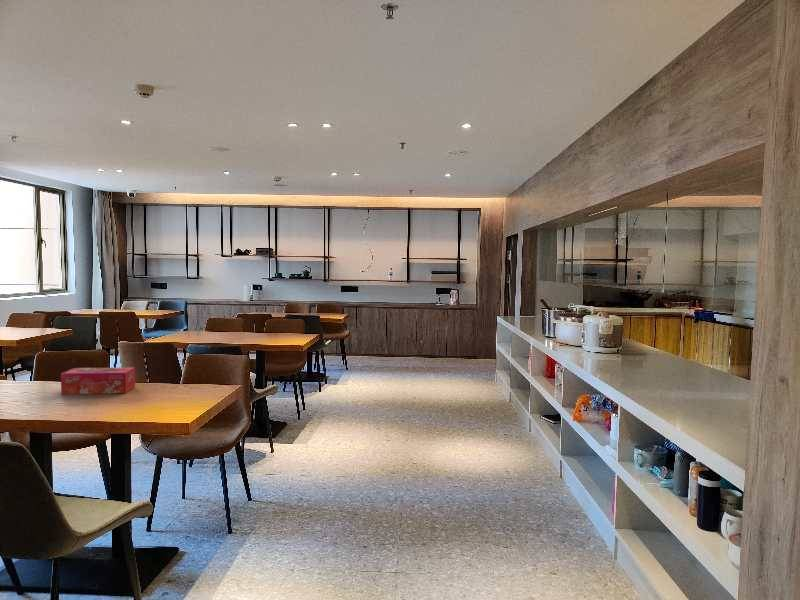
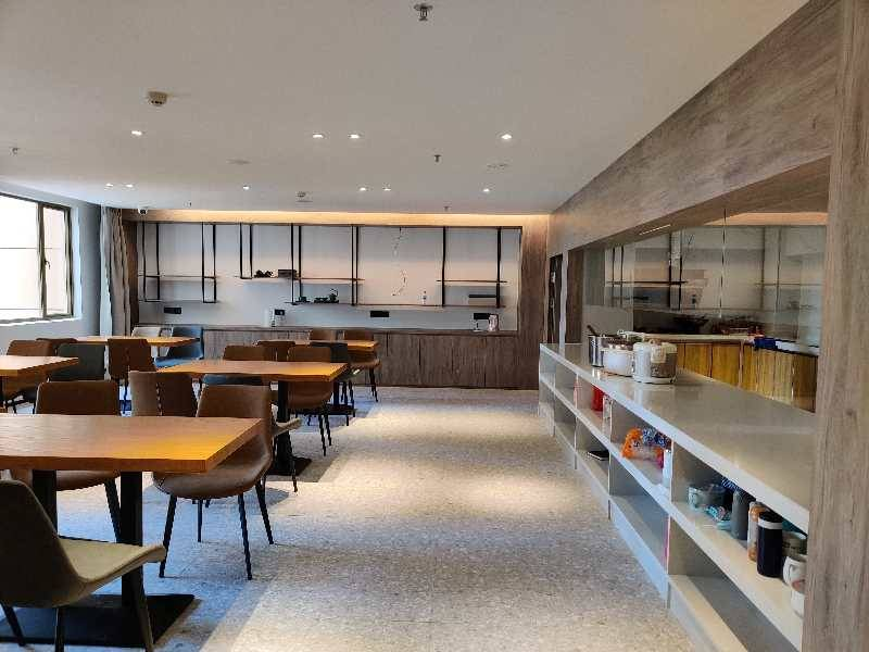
- tissue box (99, 380)
